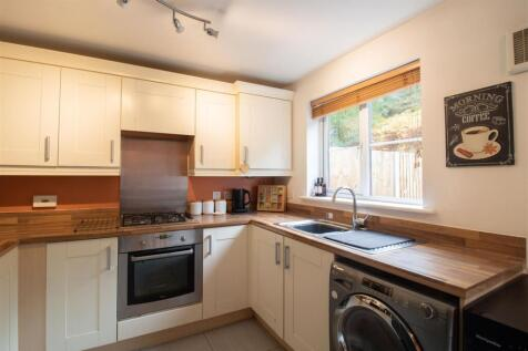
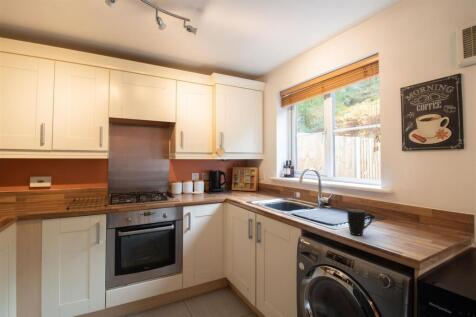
+ mug (360, 222)
